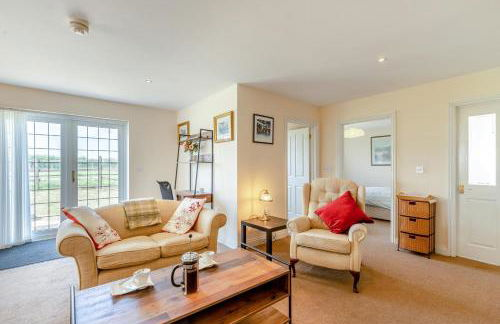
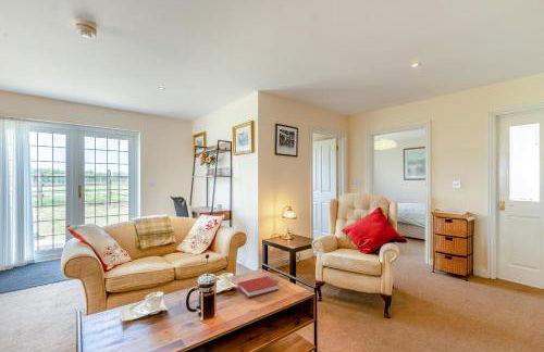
+ book (258, 286)
